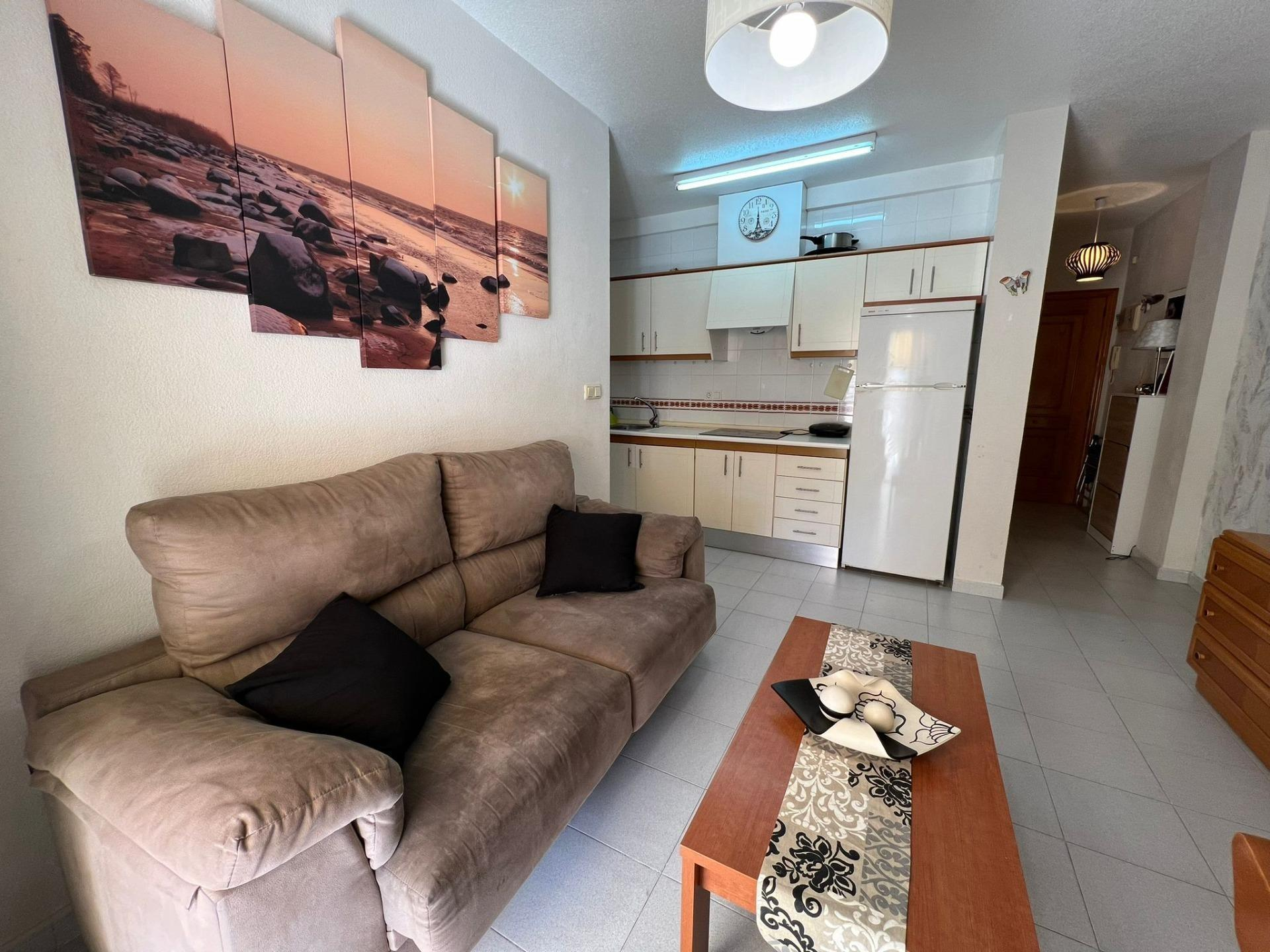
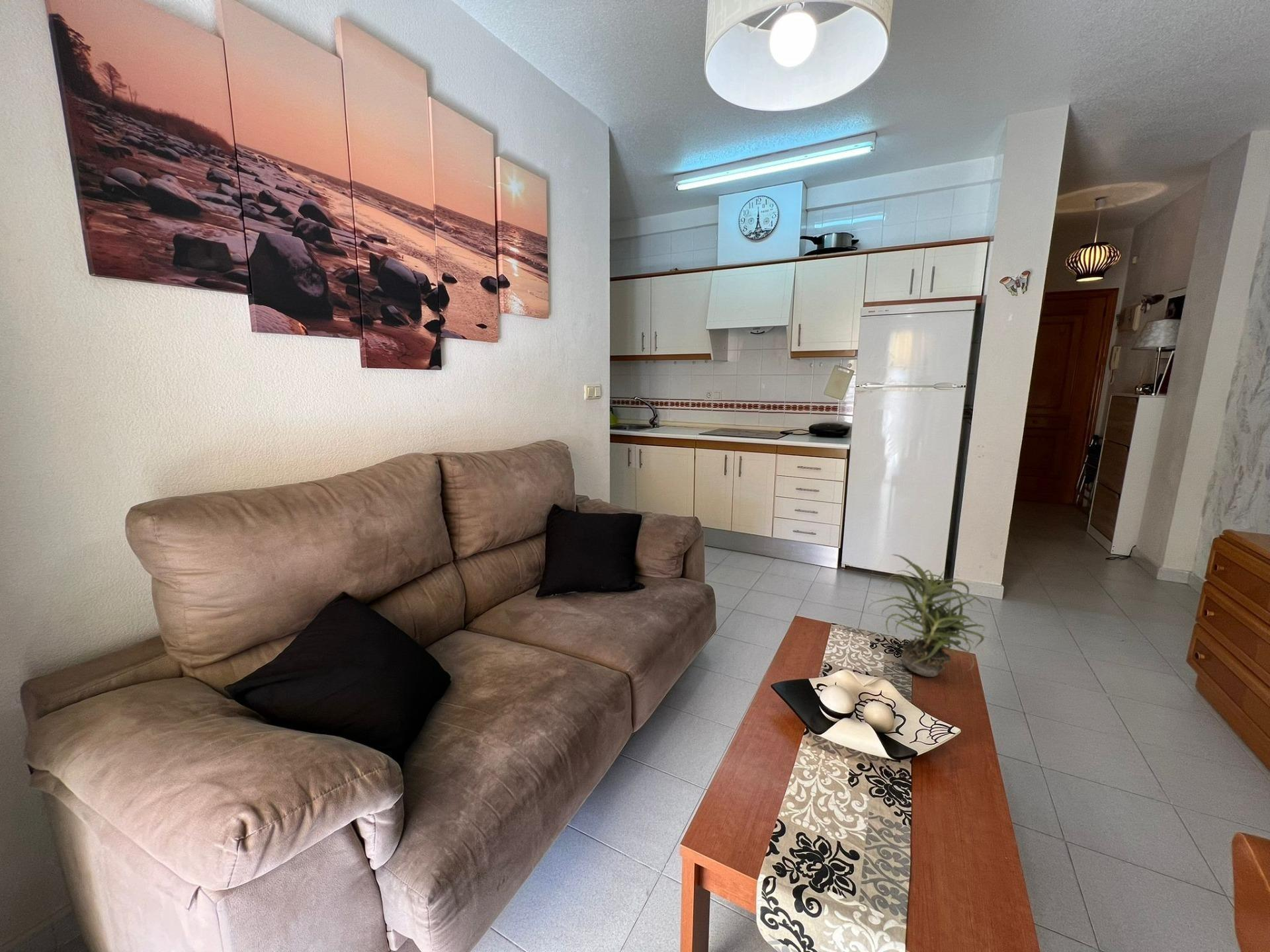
+ potted plant (926, 613)
